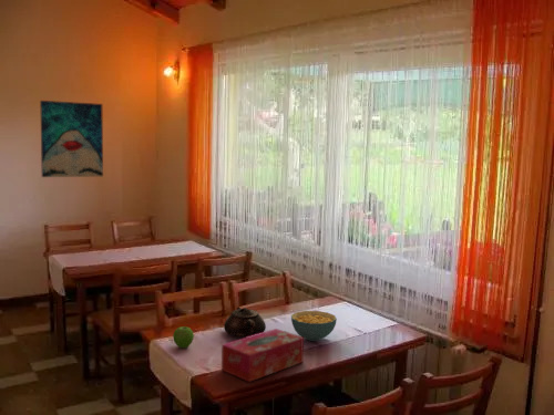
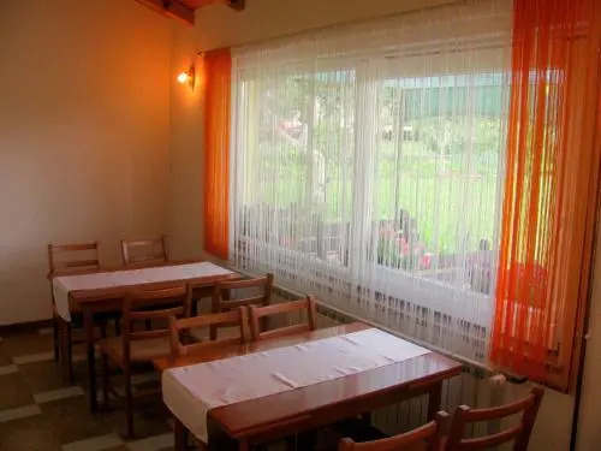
- cereal bowl (312, 328)
- tissue box (263, 353)
- wall art (72, 139)
- fruit (183, 336)
- teapot (244, 321)
